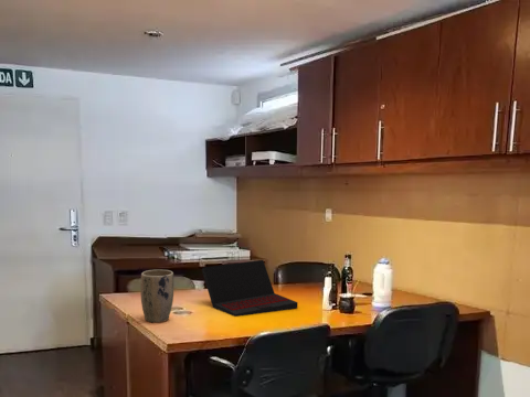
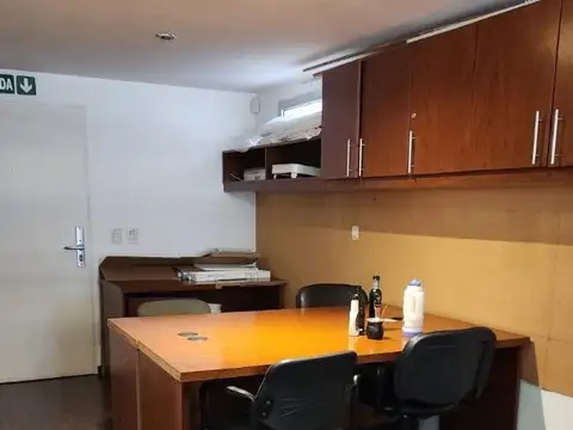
- plant pot (157, 296)
- laptop (248, 287)
